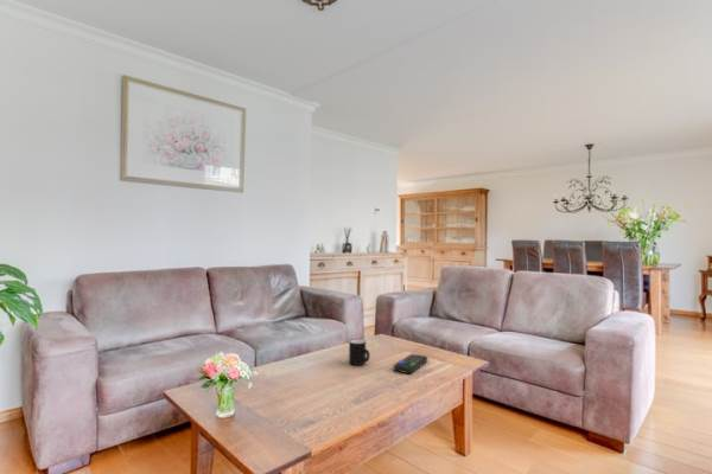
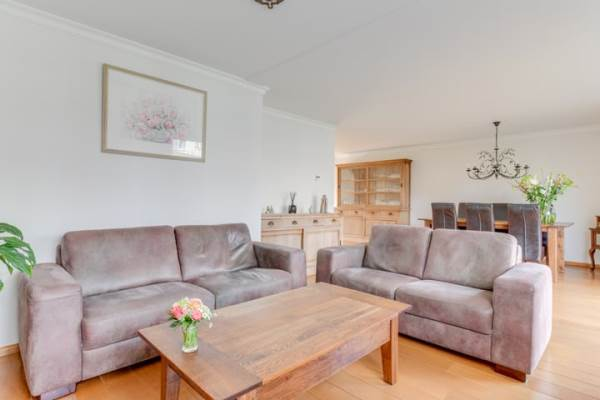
- remote control (411, 363)
- mug (360, 353)
